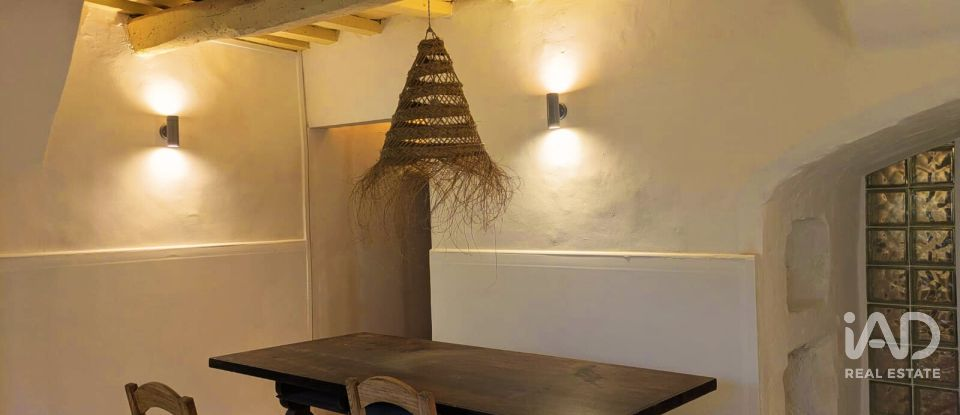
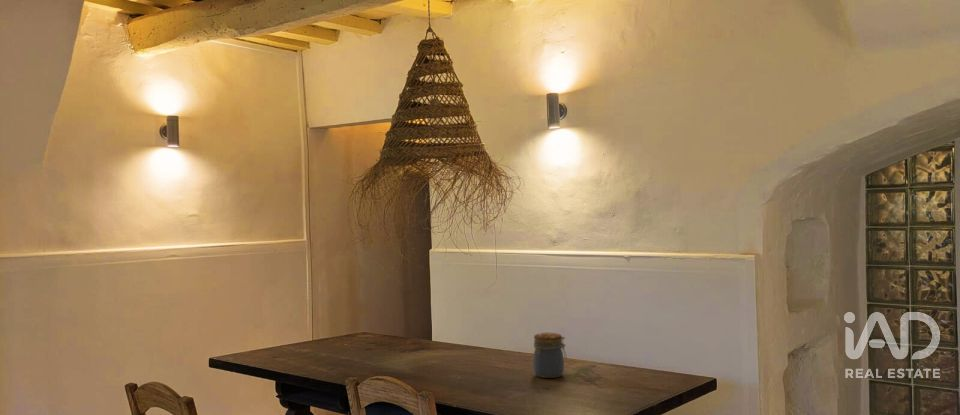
+ jar (549, 354)
